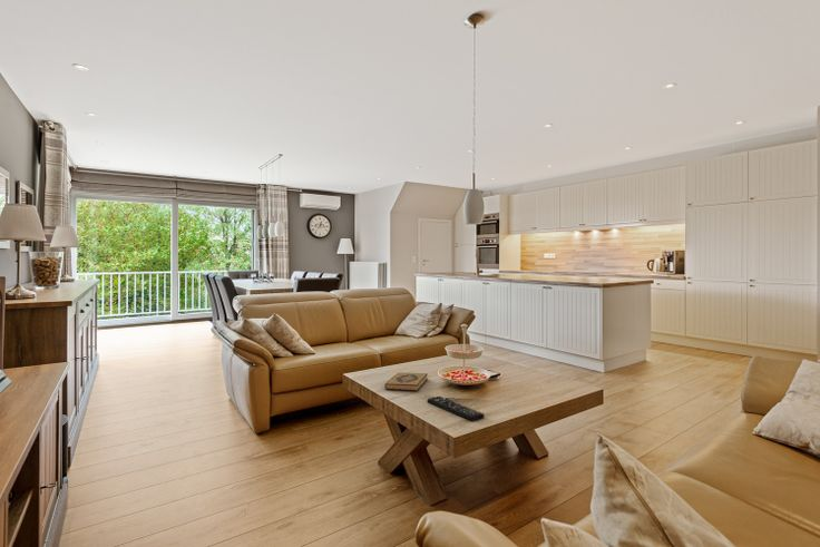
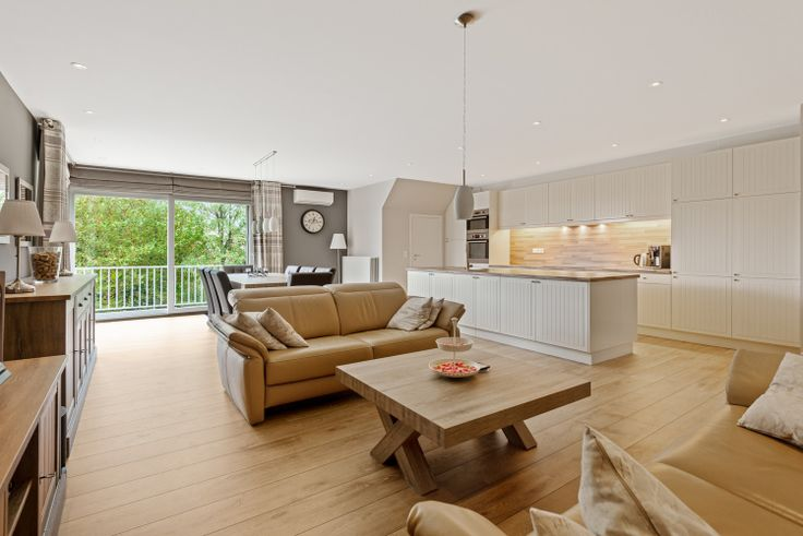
- remote control (453, 407)
- hardback book (407, 381)
